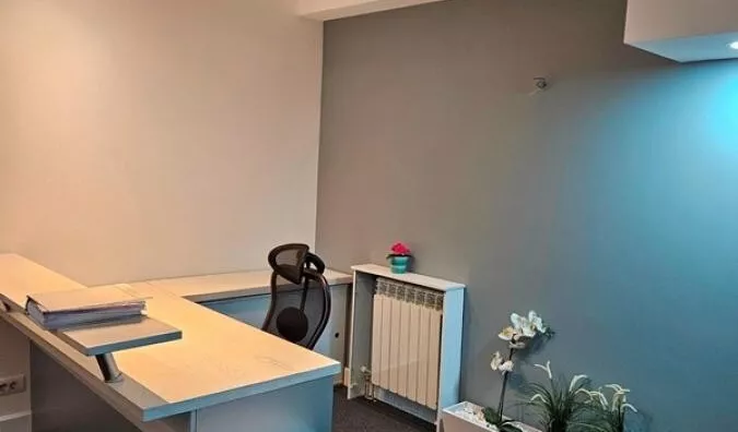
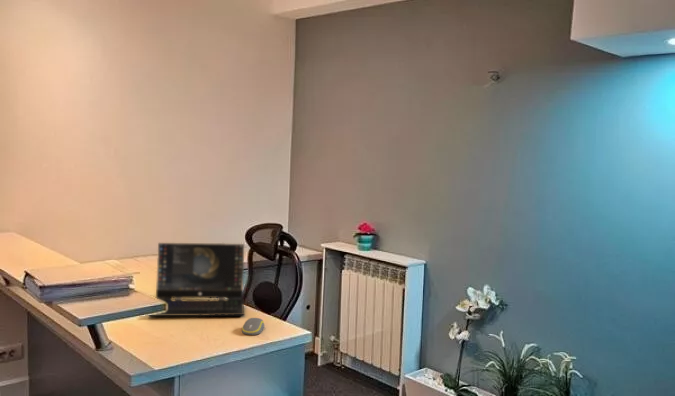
+ laptop (199, 278)
+ computer mouse (253, 325)
